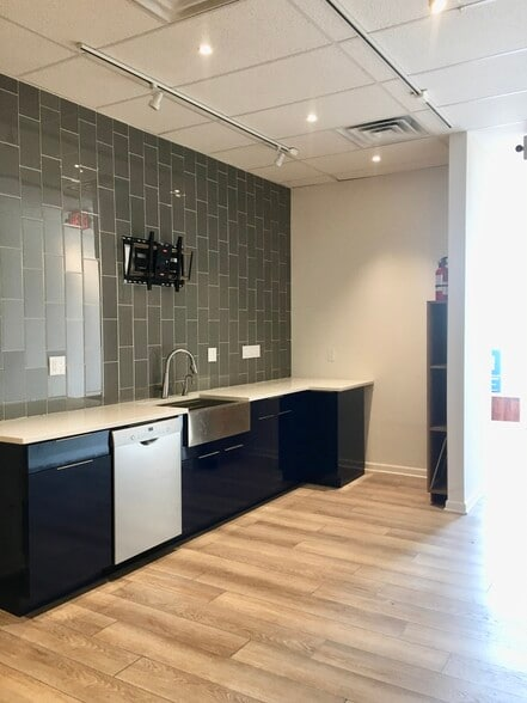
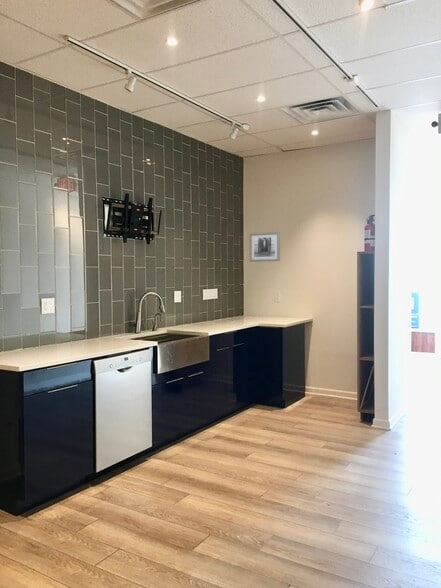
+ wall art (264, 247)
